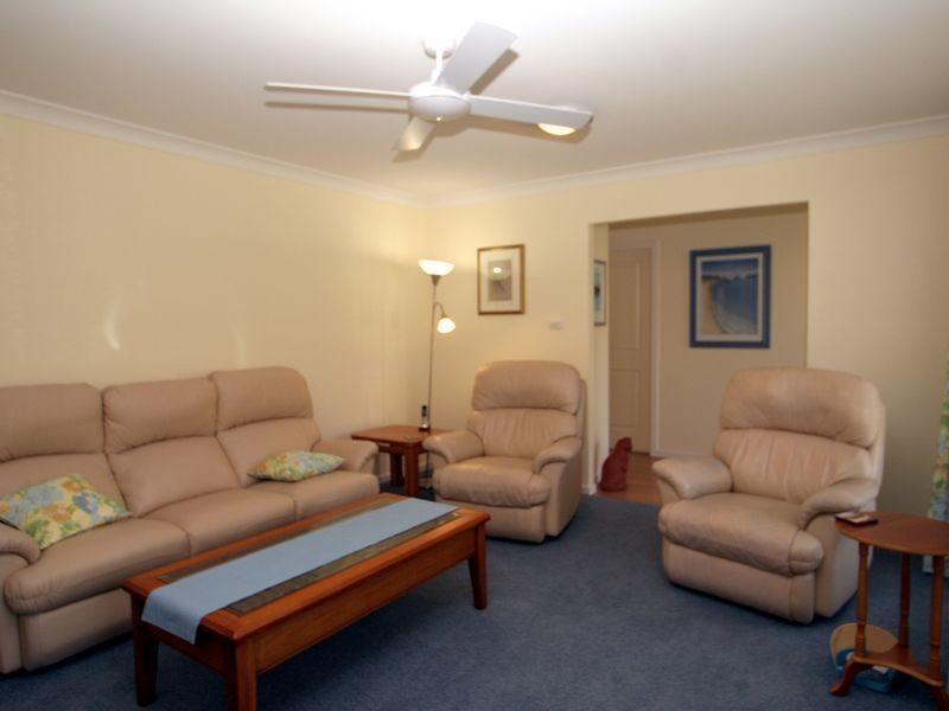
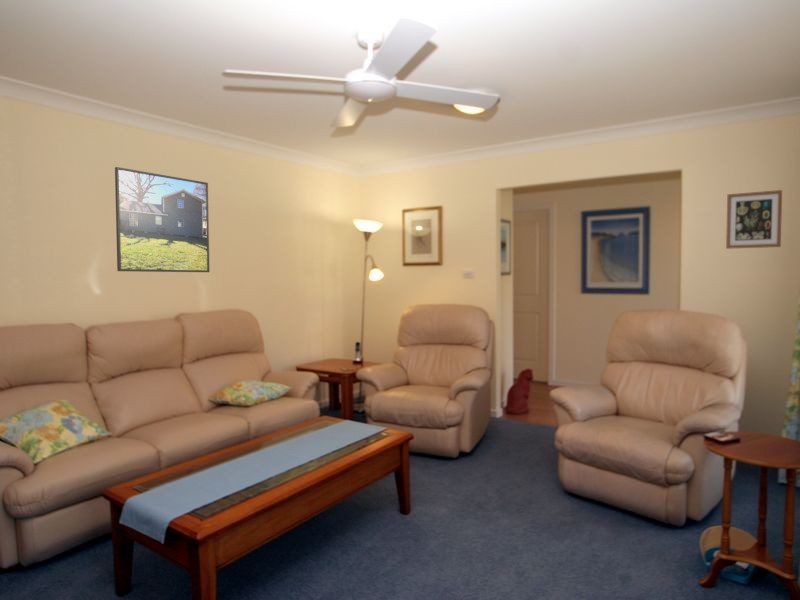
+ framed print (165, 223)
+ wall art (753, 220)
